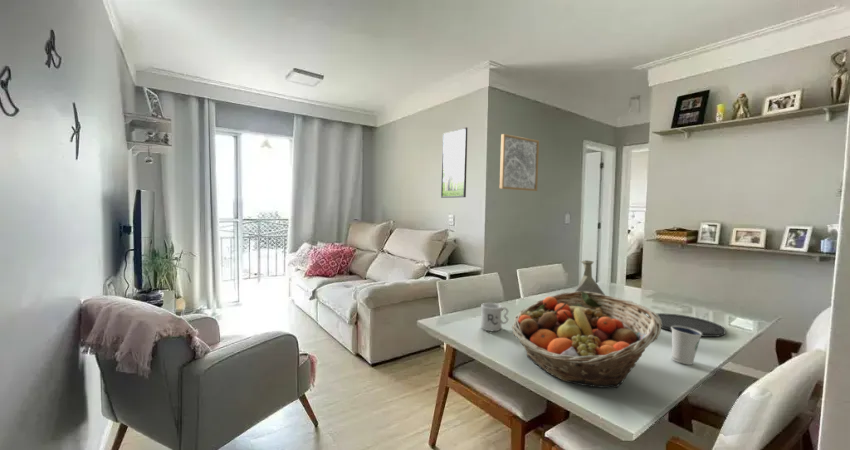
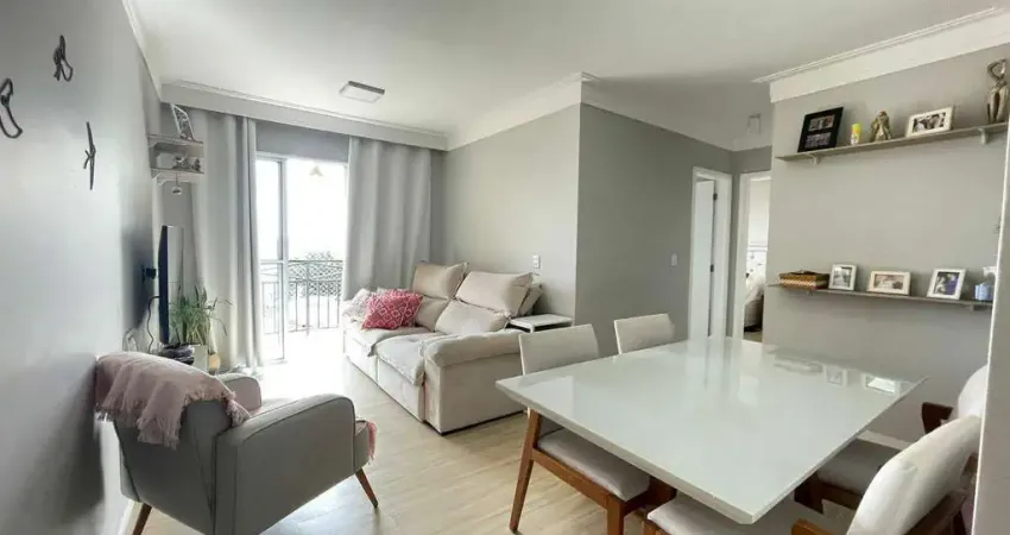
- vase (587, 290)
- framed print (453, 164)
- plate (684, 324)
- mug (494, 316)
- wall art (519, 163)
- dixie cup (685, 345)
- fruit basket (578, 332)
